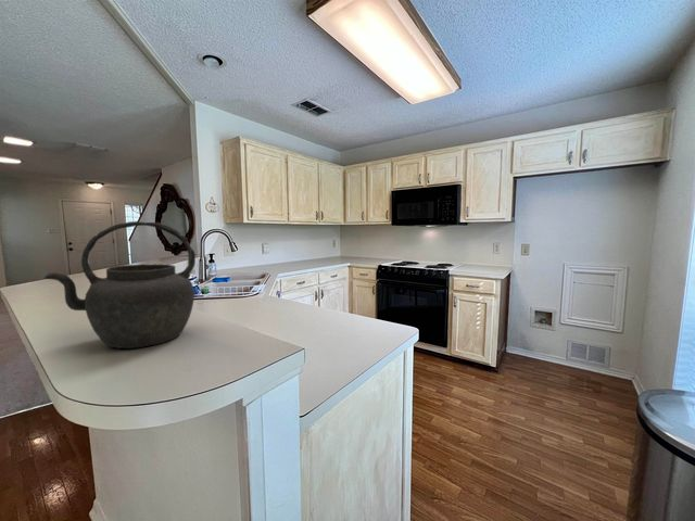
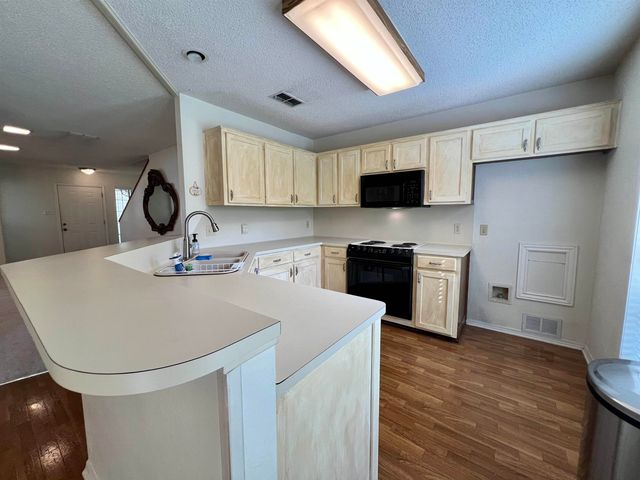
- kettle (128, 280)
